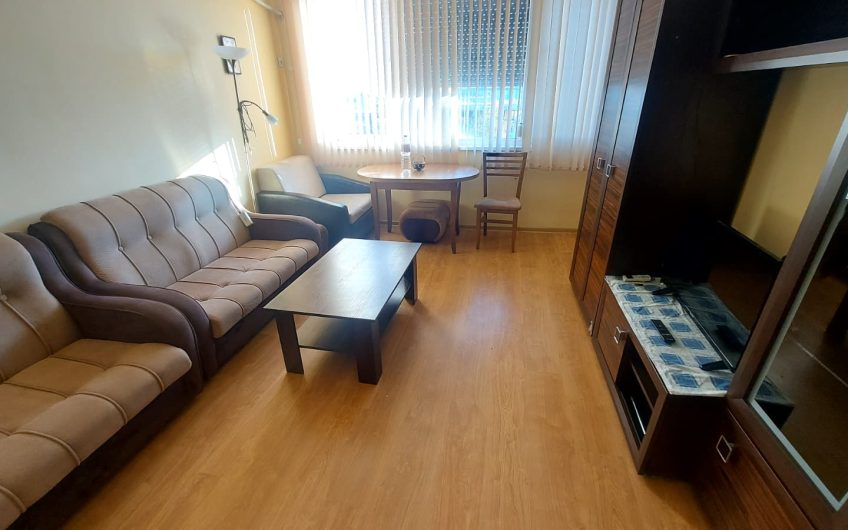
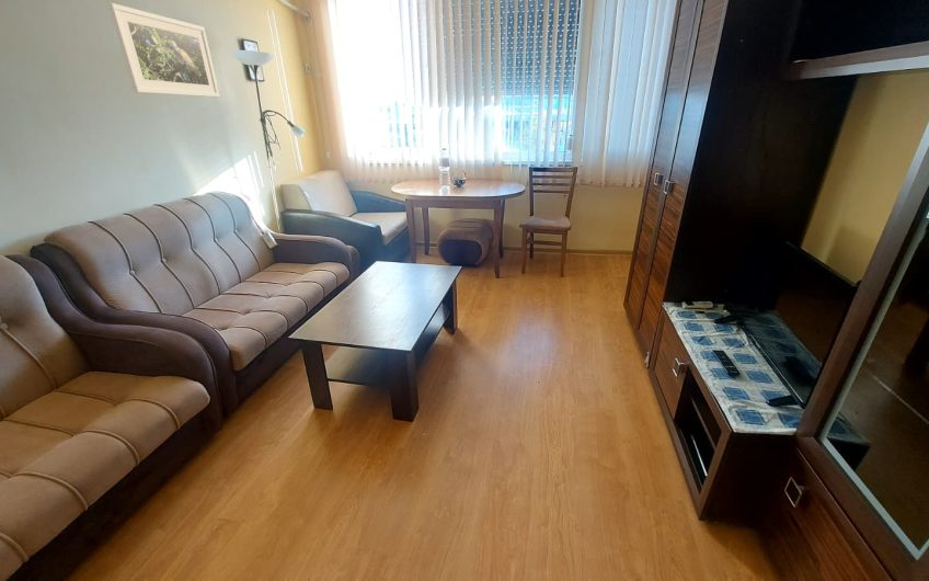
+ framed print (172, 57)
